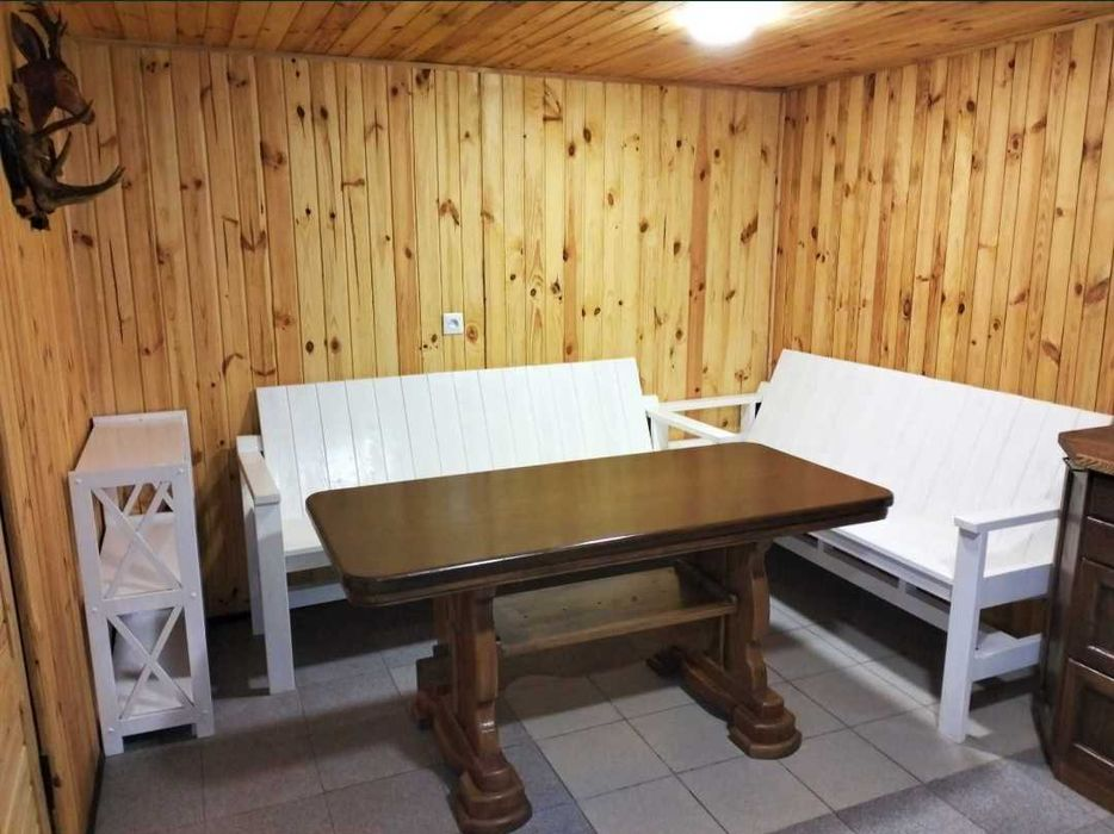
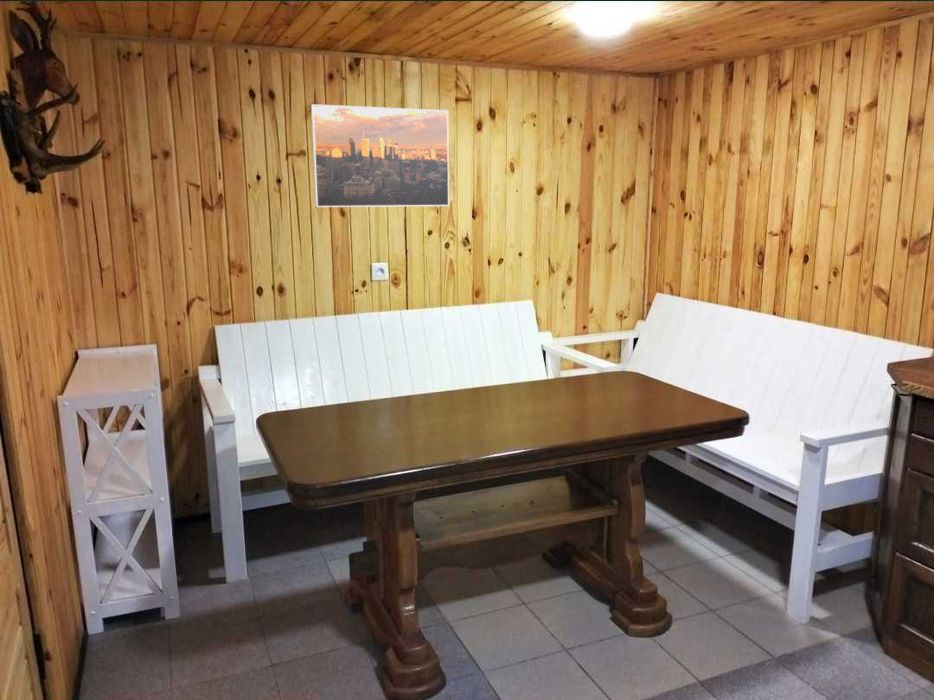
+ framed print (383, 157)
